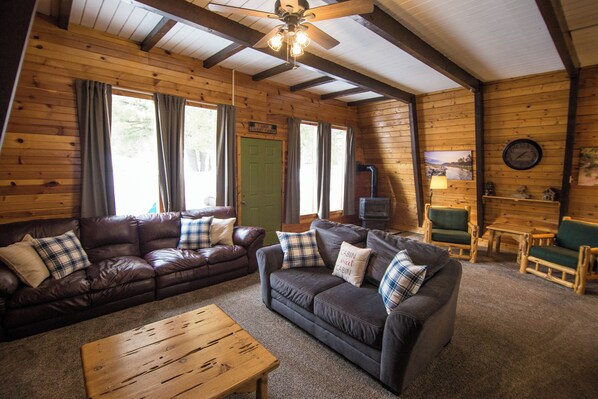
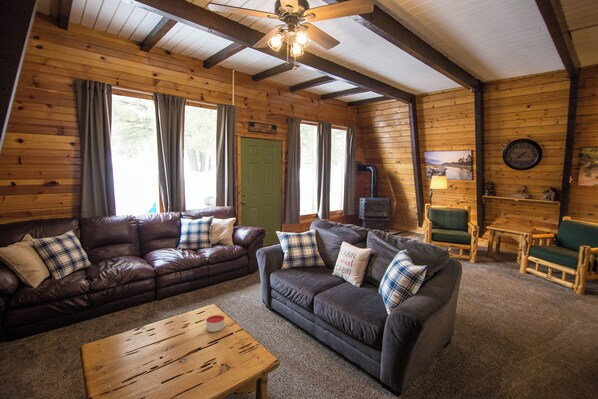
+ candle (215, 322)
